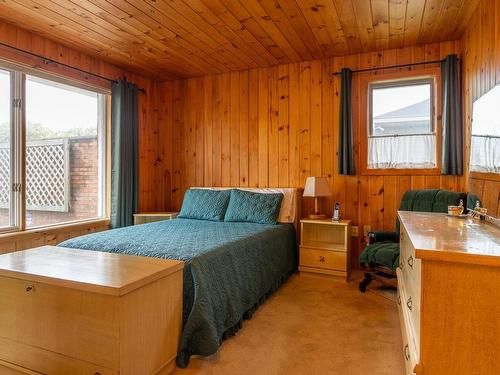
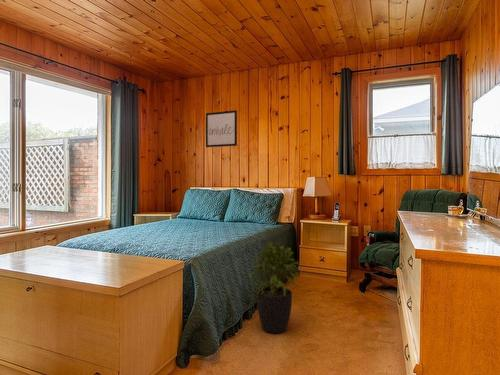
+ potted plant (277, 284)
+ wall art (221, 129)
